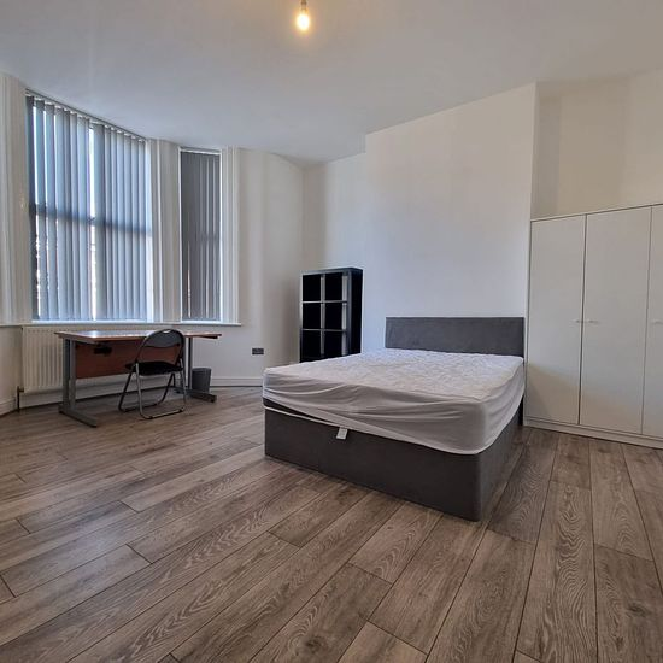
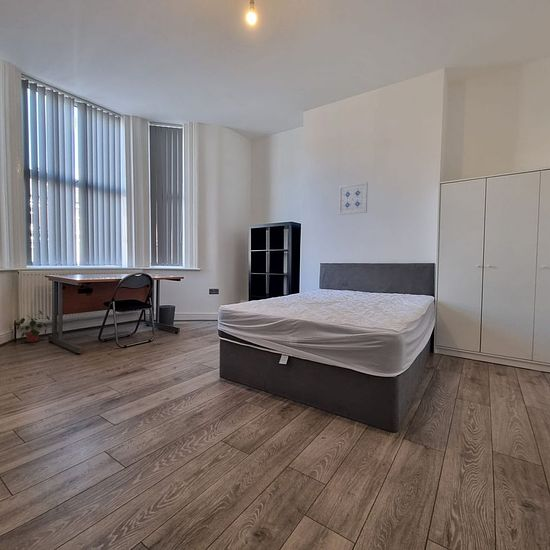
+ wall art (352, 199)
+ potted plant (34, 325)
